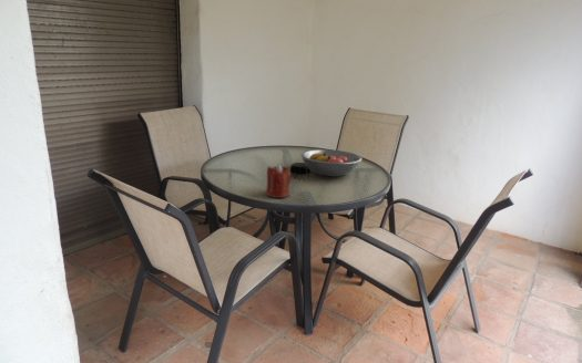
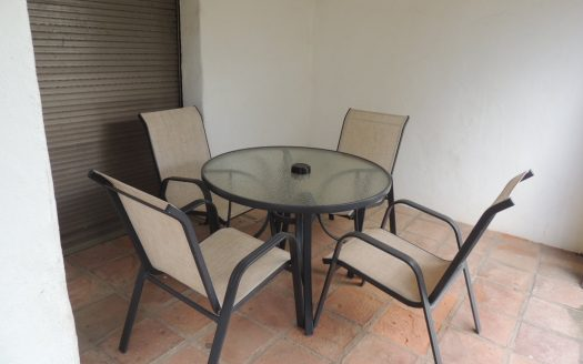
- candle (278, 178)
- fruit bowl (330, 162)
